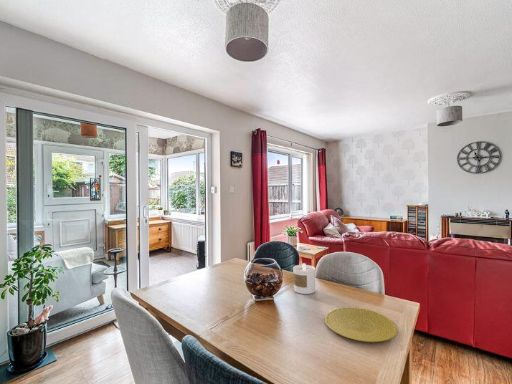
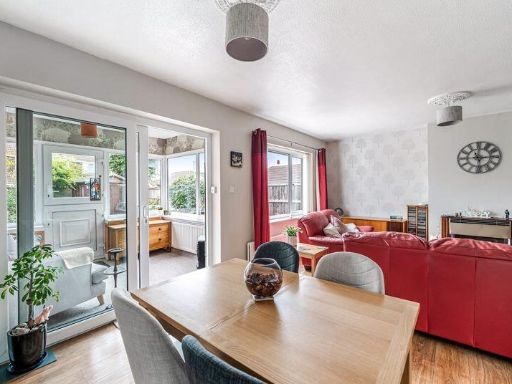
- candle (304, 276)
- plate (359, 323)
